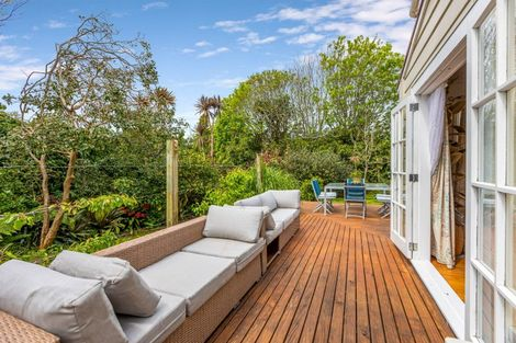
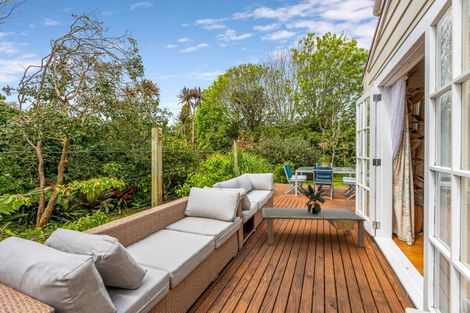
+ coffee table (308, 219)
+ potted plant (316, 198)
